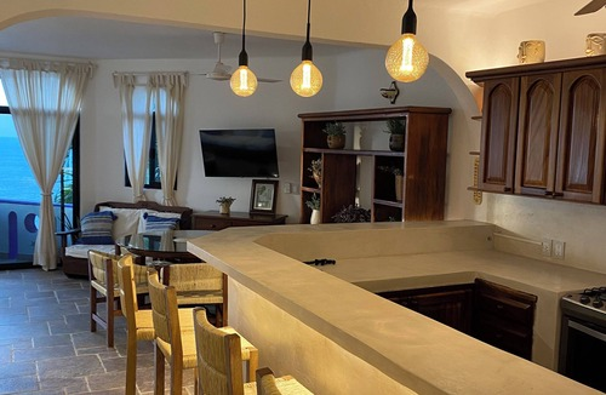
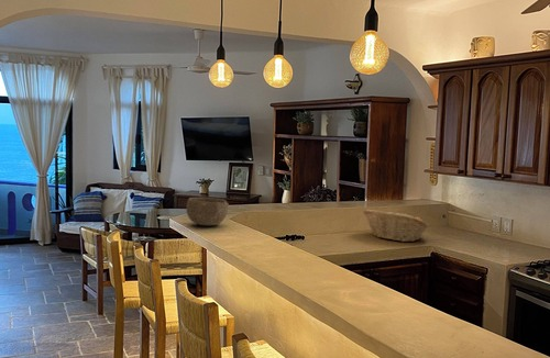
+ bowl (207, 212)
+ fruit basket (395, 223)
